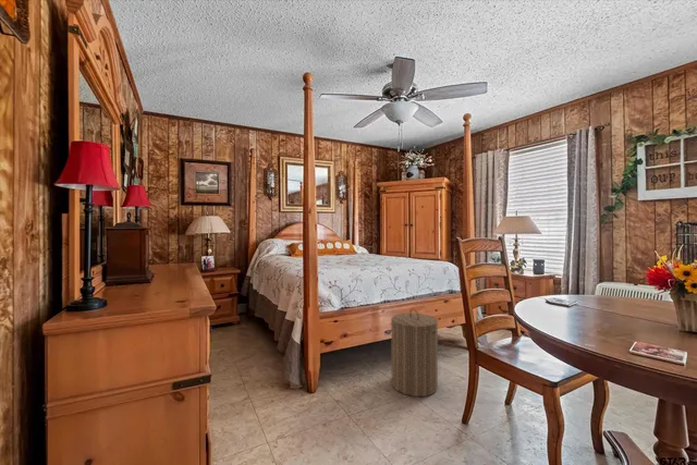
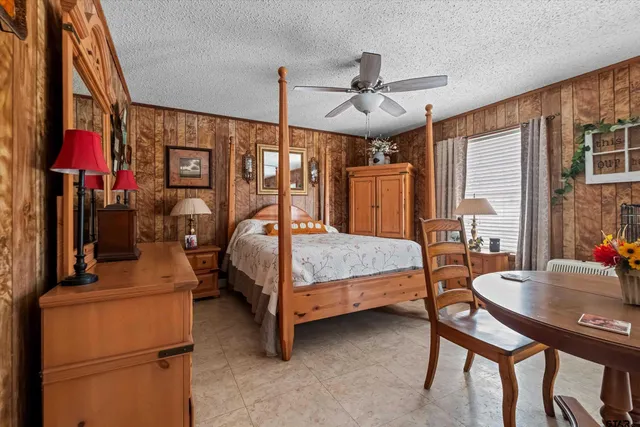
- laundry hamper (414, 346)
